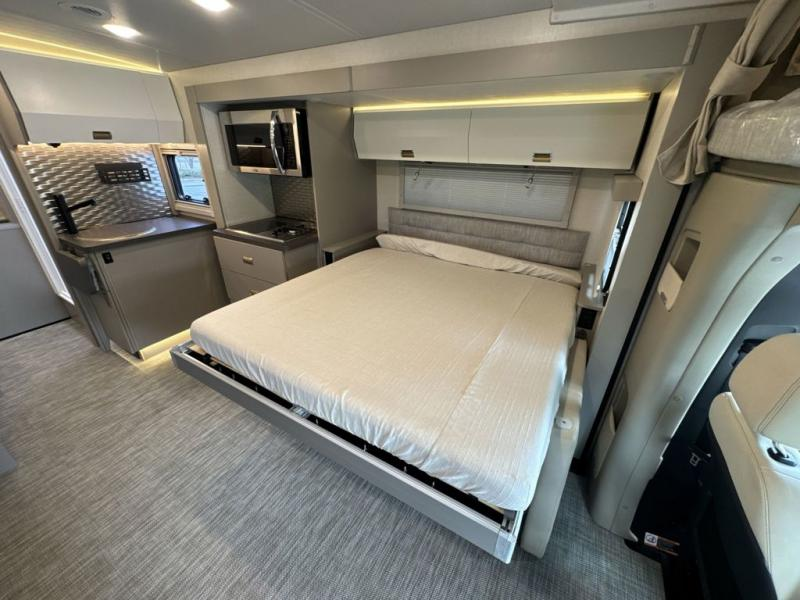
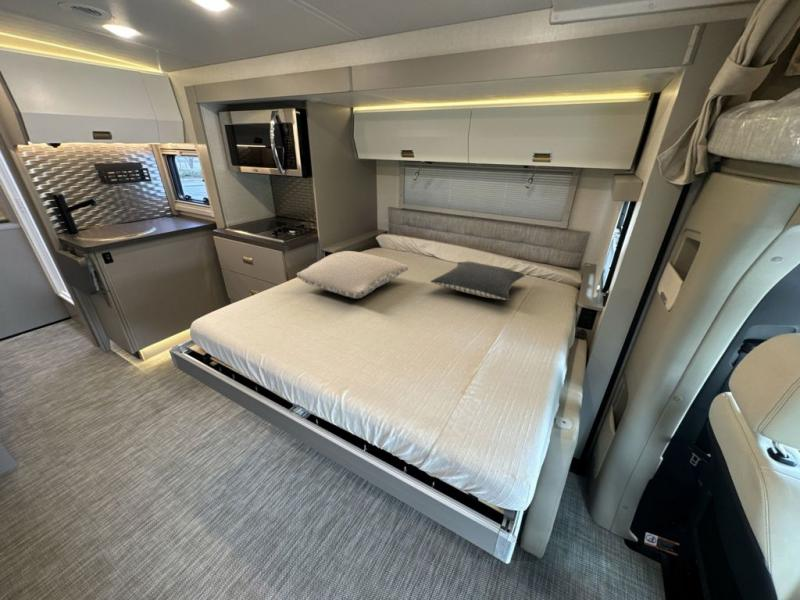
+ pillow (479, 278)
+ pillow (354, 270)
